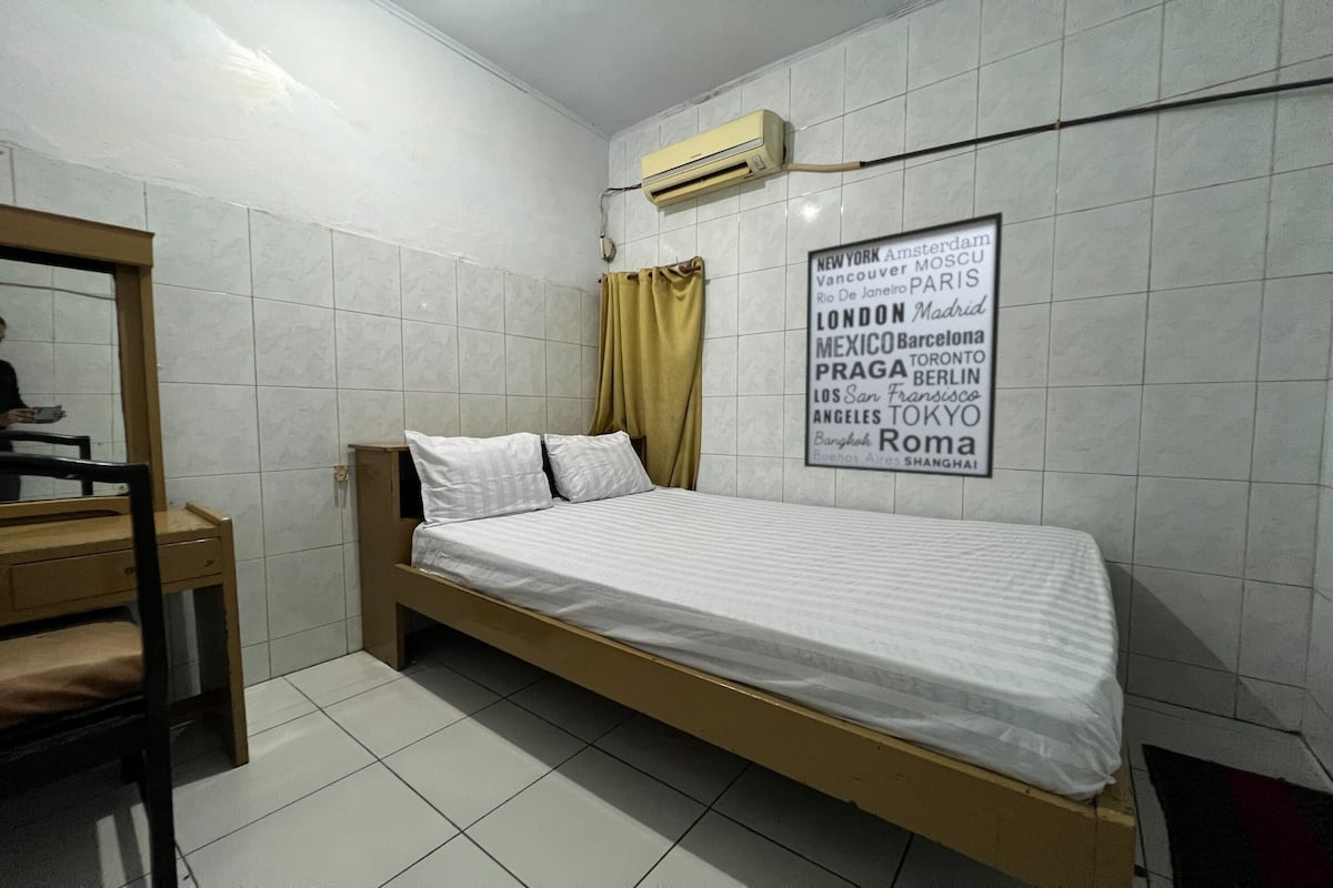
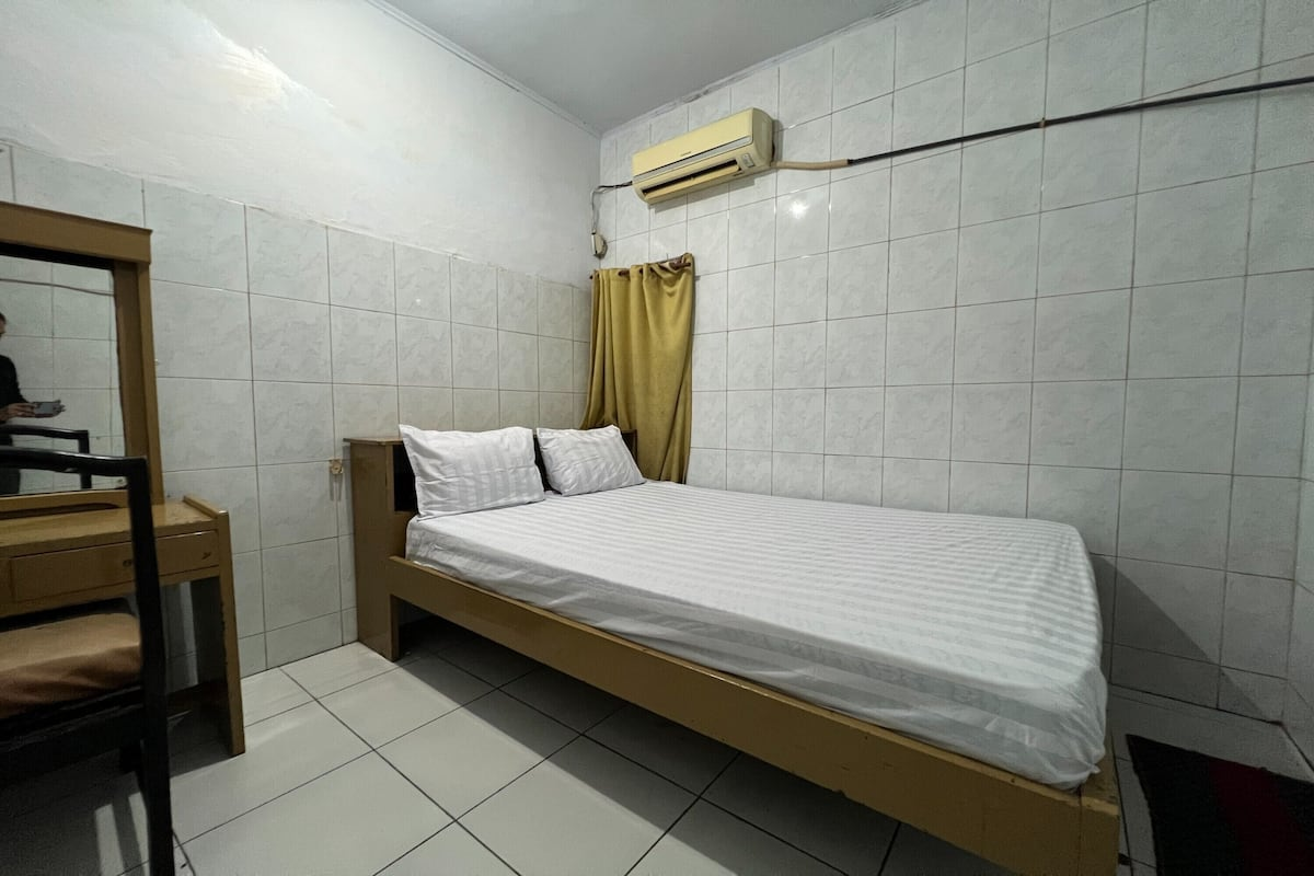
- wall art (892, 354)
